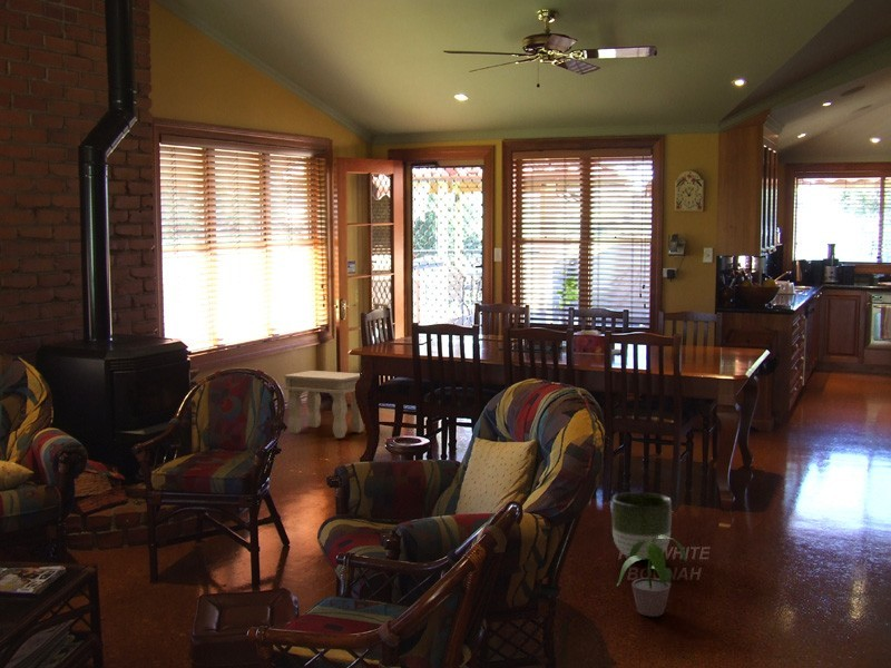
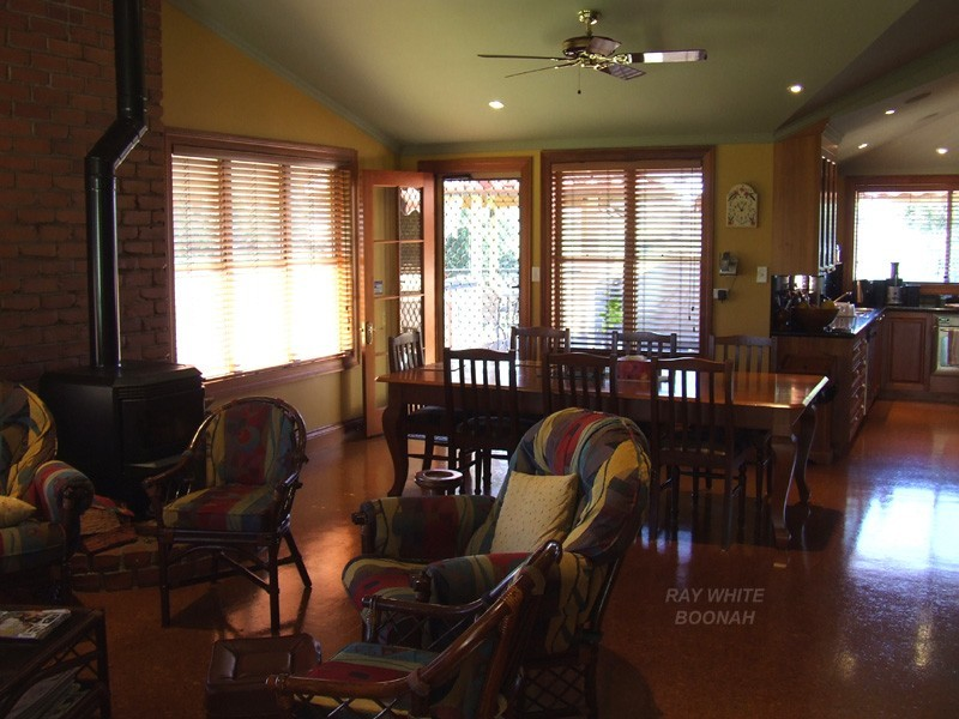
- side table (320, 403)
- planter (640, 528)
- potted plant (649, 573)
